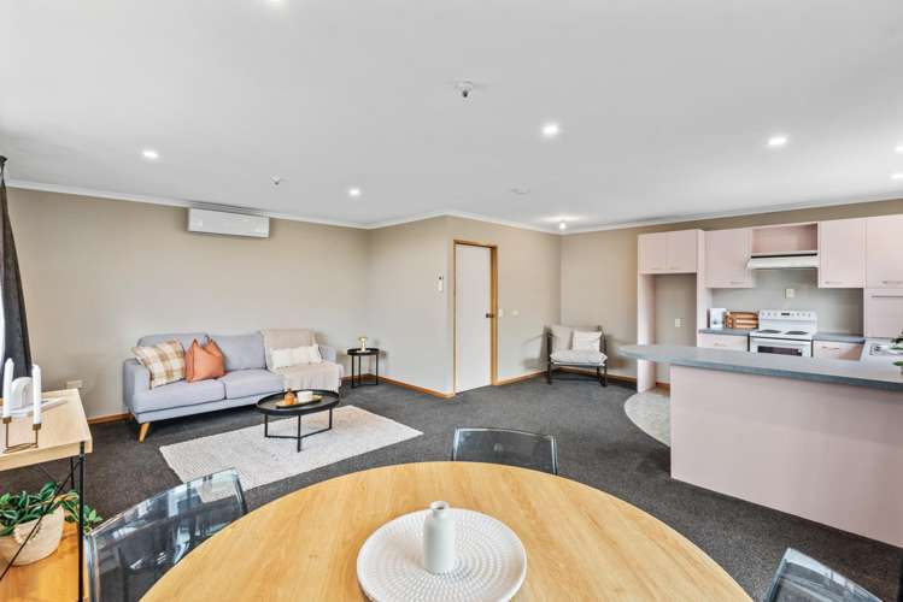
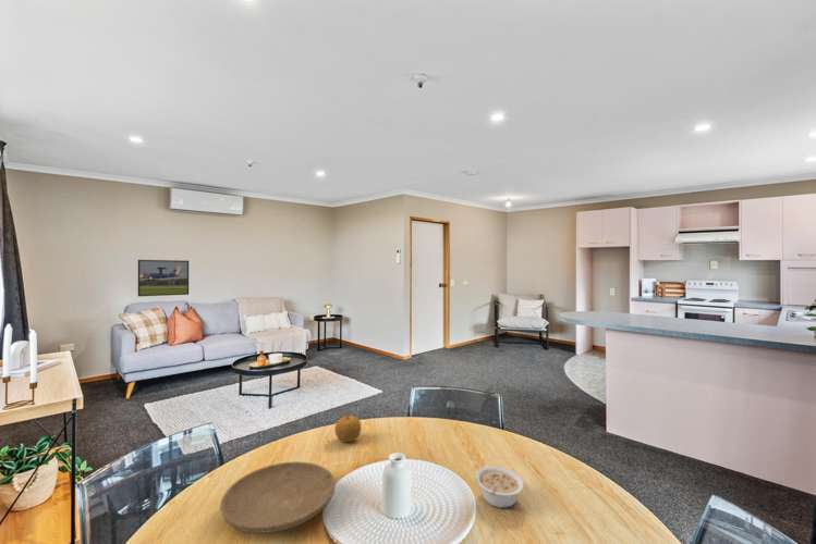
+ legume (499, 487)
+ plate (280, 498)
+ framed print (163, 277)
+ fruit (348, 425)
